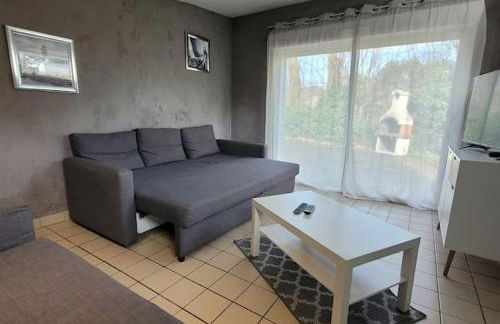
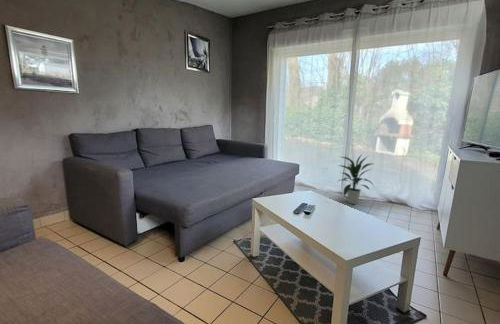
+ indoor plant (353, 178)
